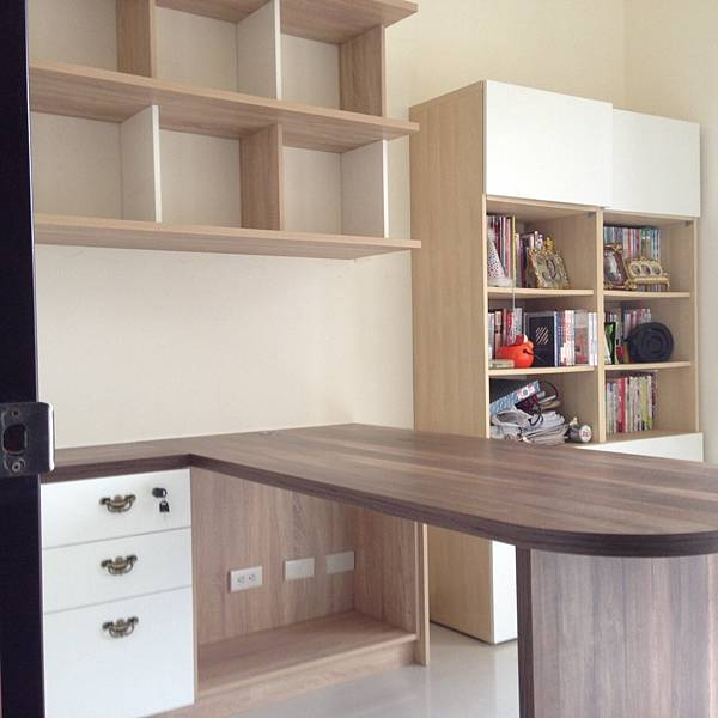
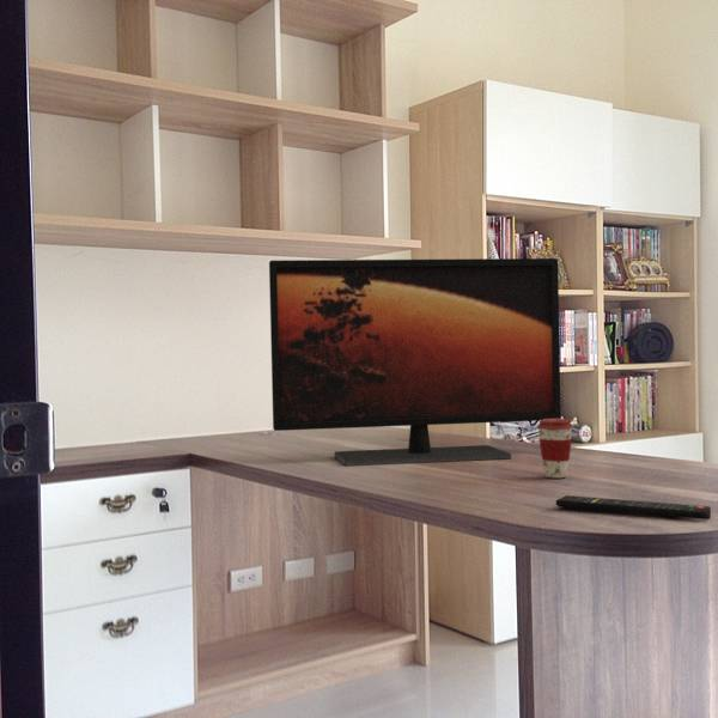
+ remote control (632, 507)
+ coffee cup (555, 448)
+ monitor (418, 358)
